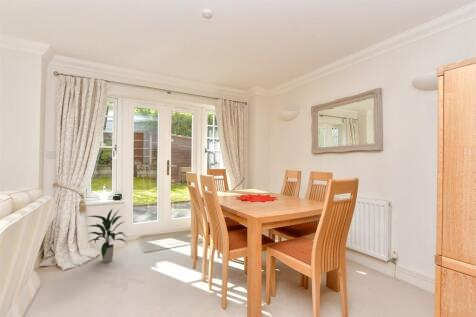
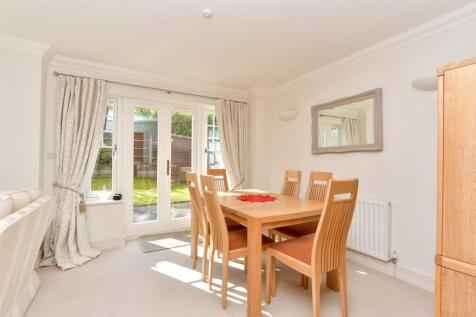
- indoor plant (107, 235)
